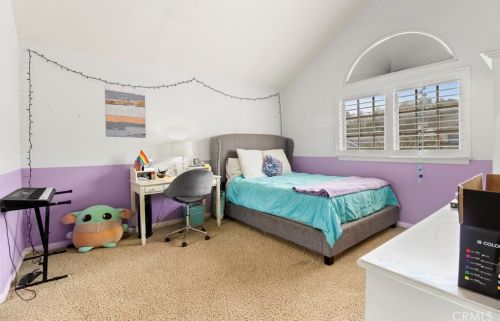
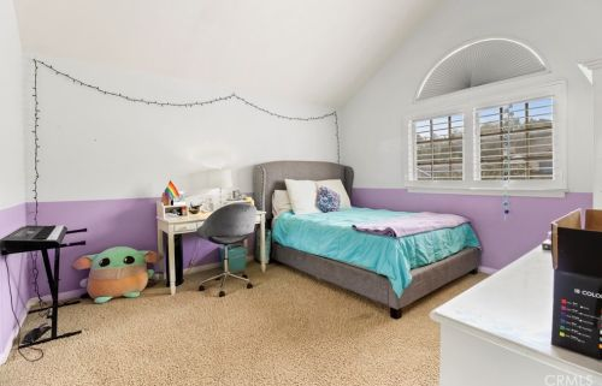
- wall art (126, 112)
